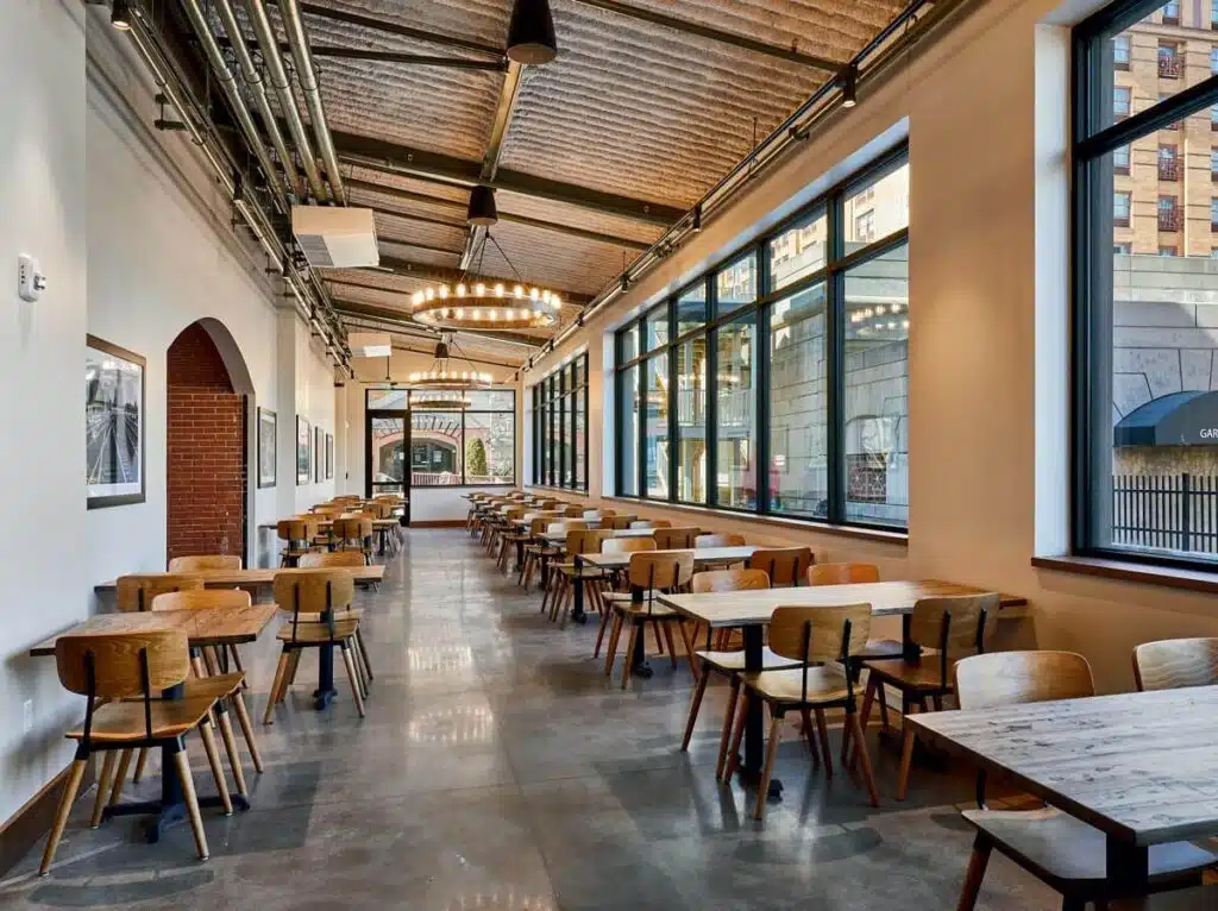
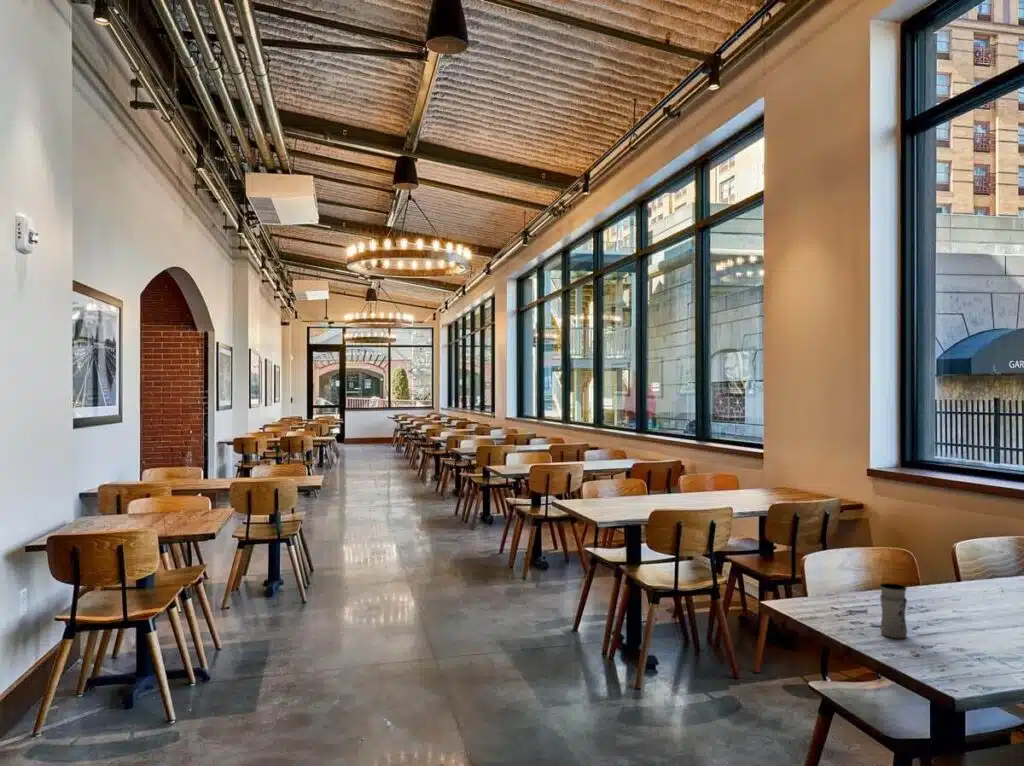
+ jar (893, 610)
